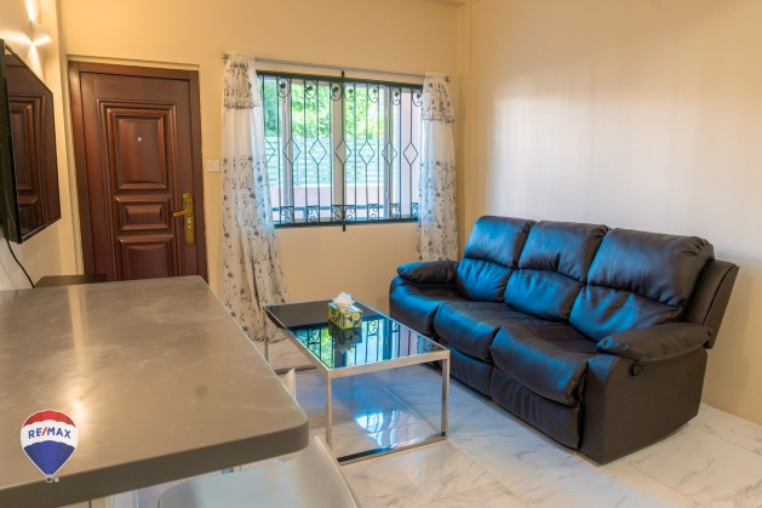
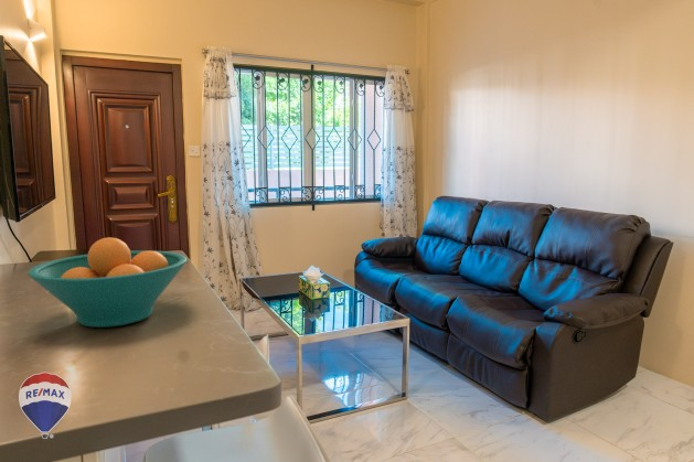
+ fruit bowl (113, 278)
